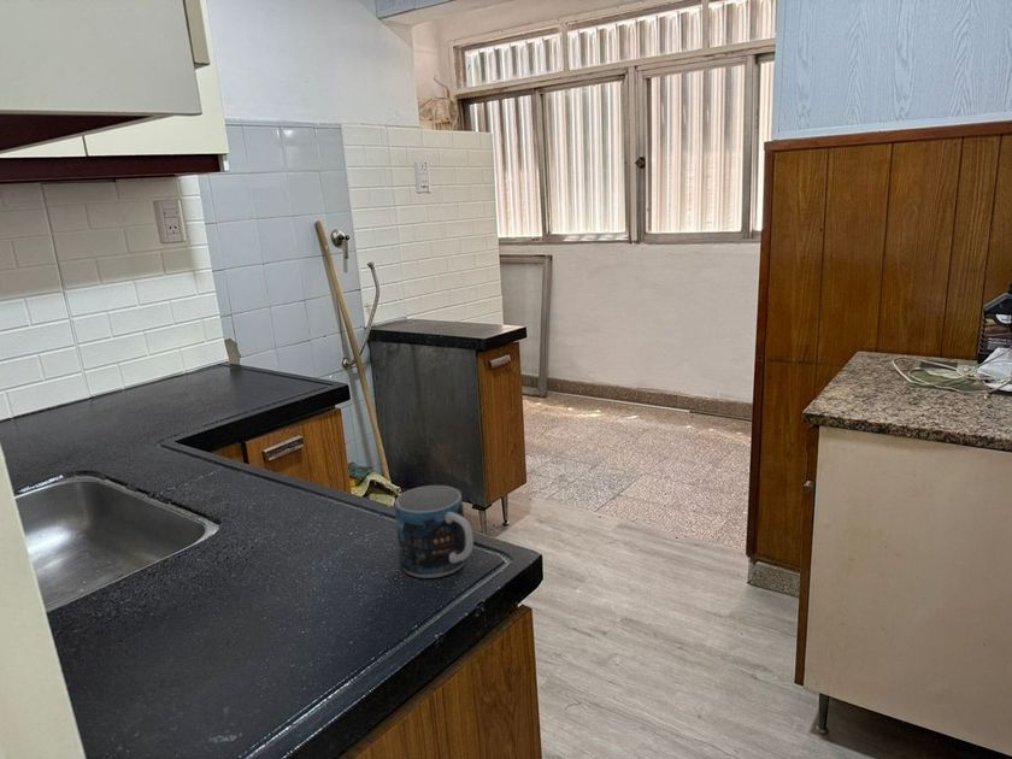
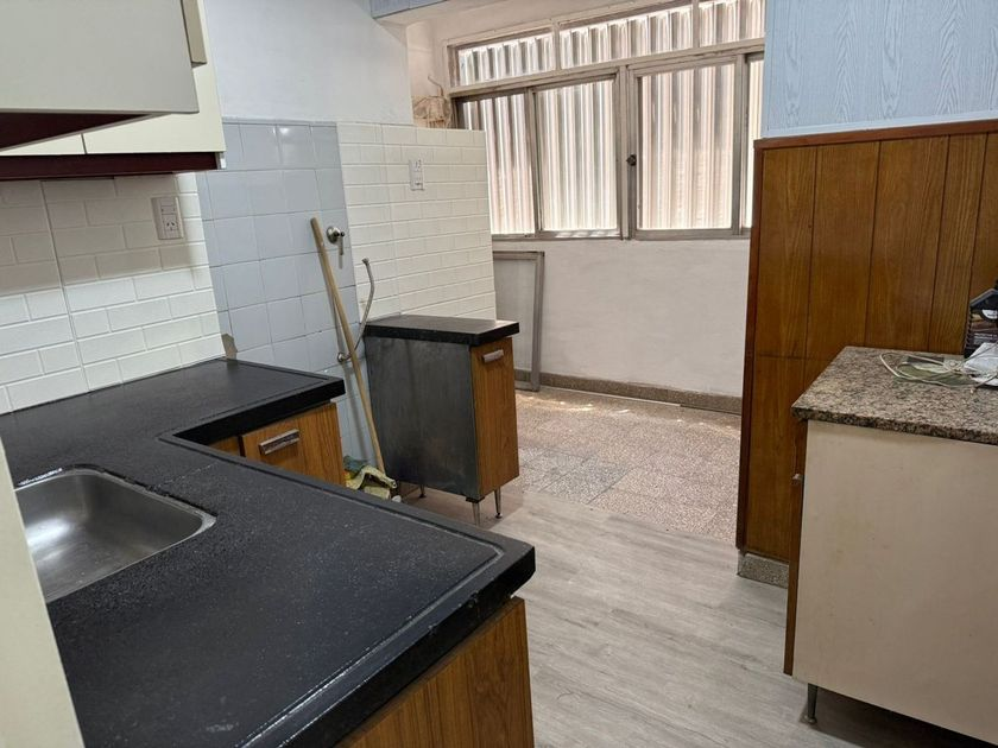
- mug (441, 535)
